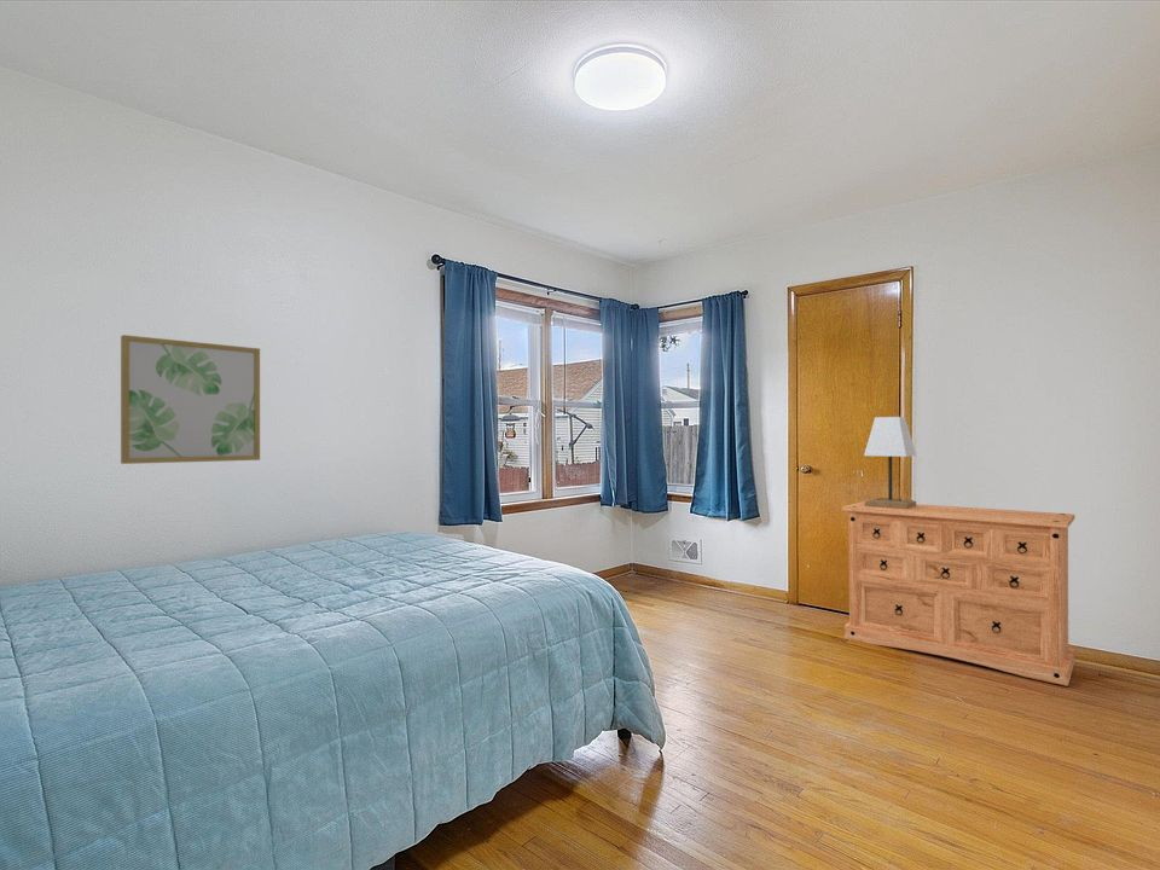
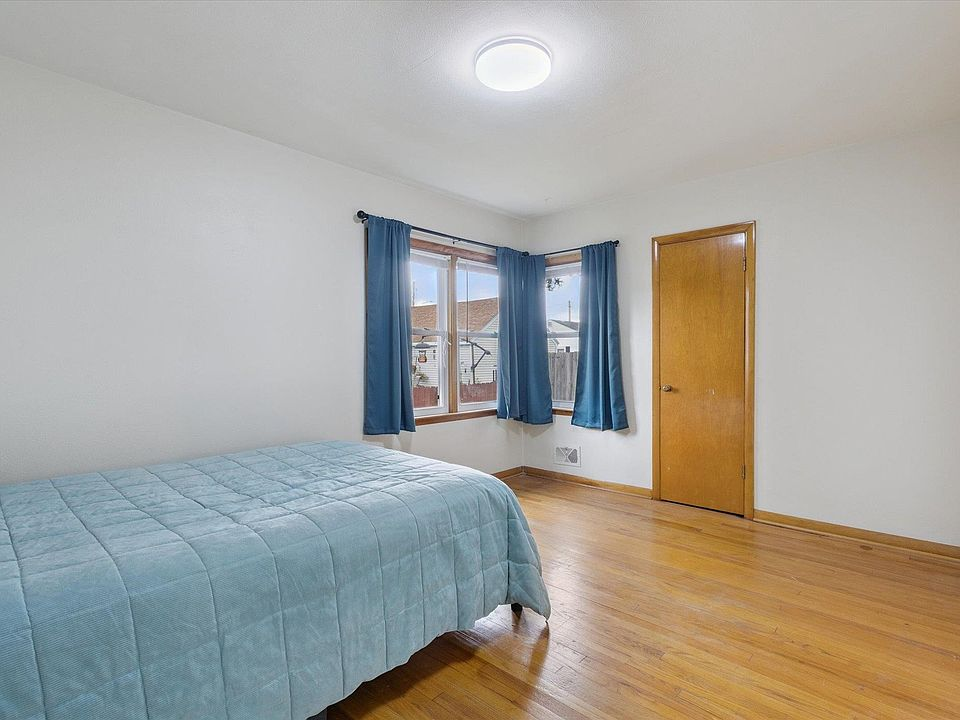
- wall art (195, 401)
- dresser (951, 579)
- lamp (889, 460)
